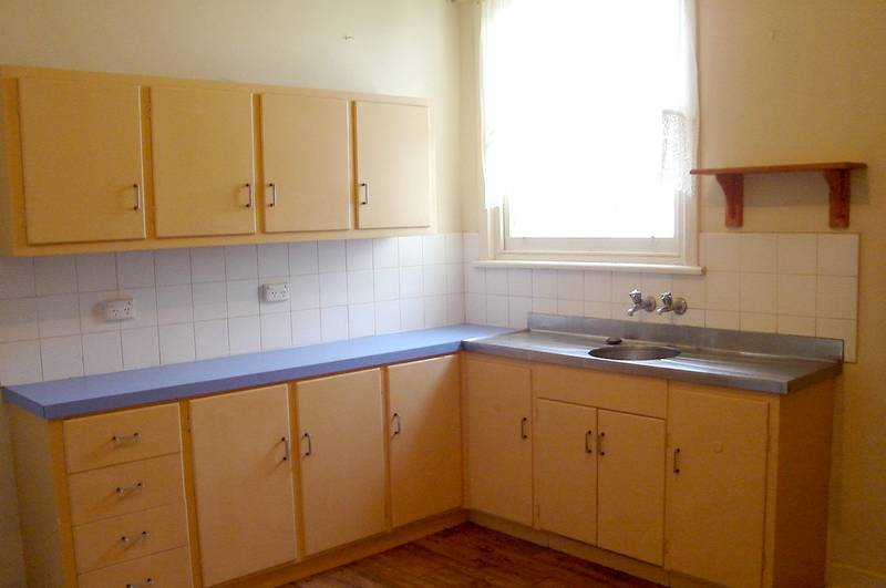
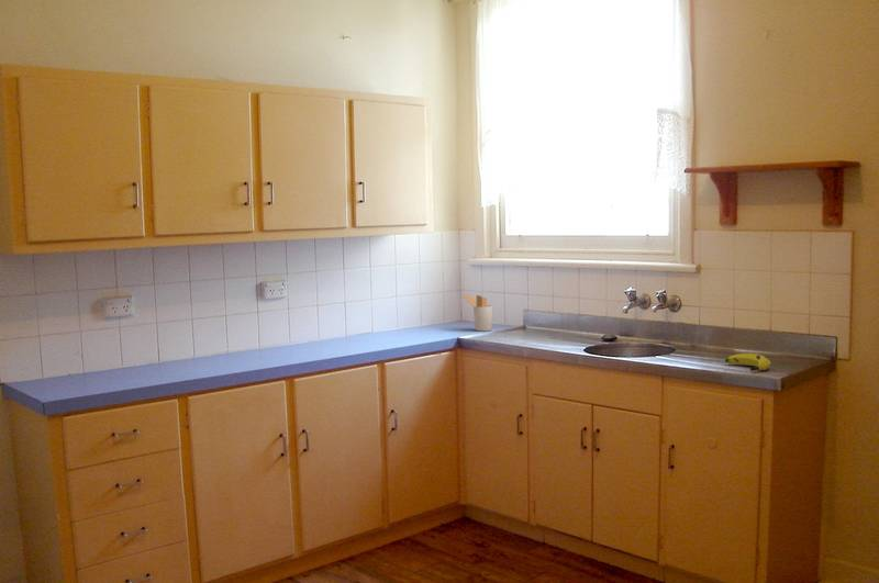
+ utensil holder (478, 312)
+ banana (745, 361)
